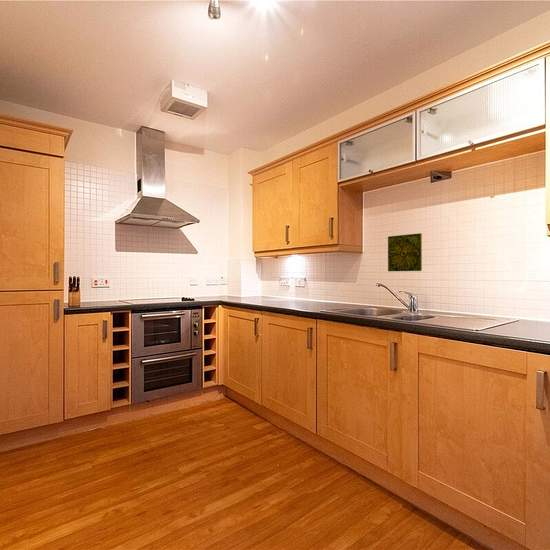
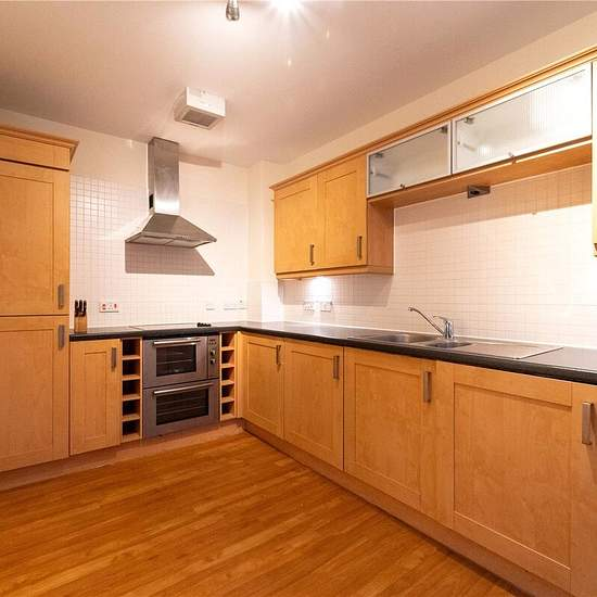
- decorative tile (404, 253)
